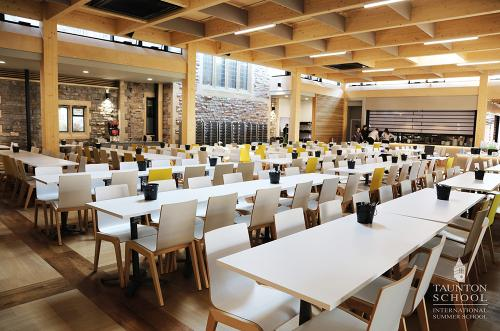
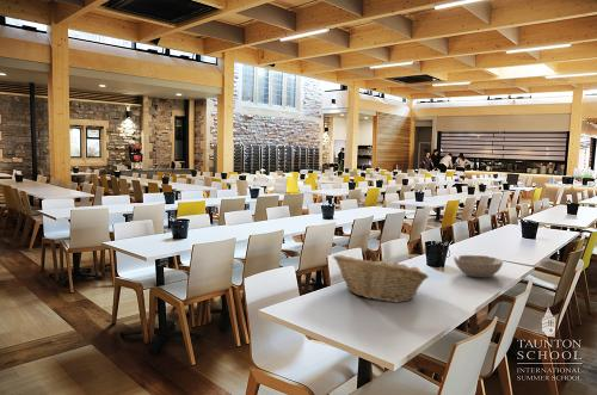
+ bowl (478, 266)
+ fruit basket (378, 273)
